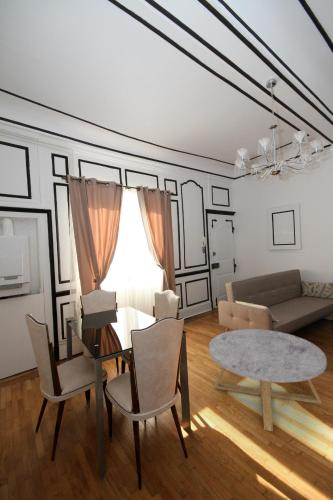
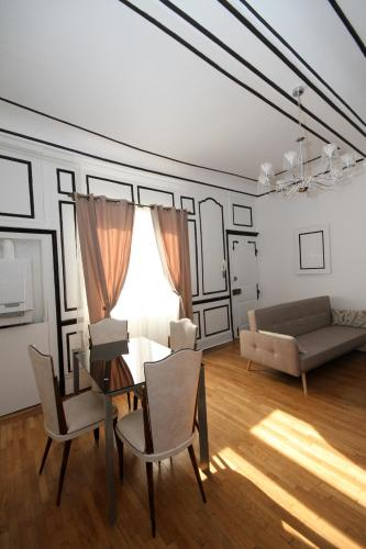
- coffee table (263, 370)
